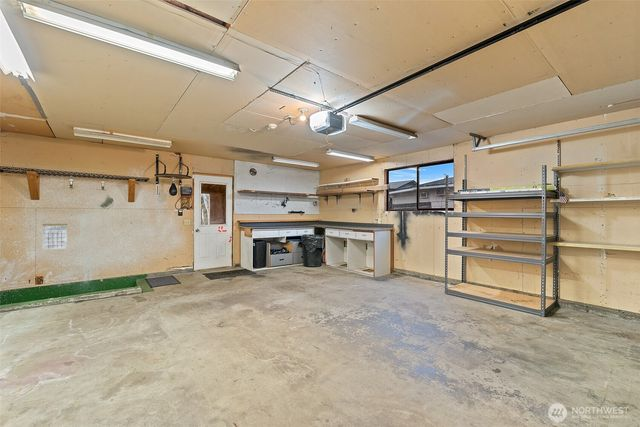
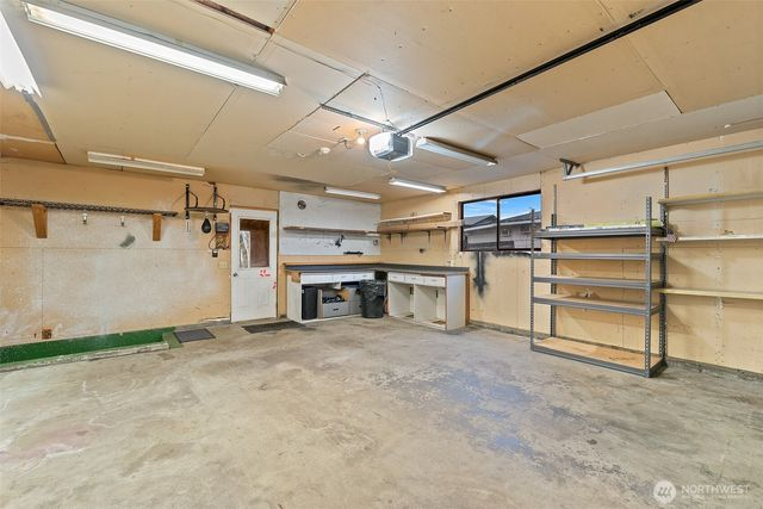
- calendar (55, 233)
